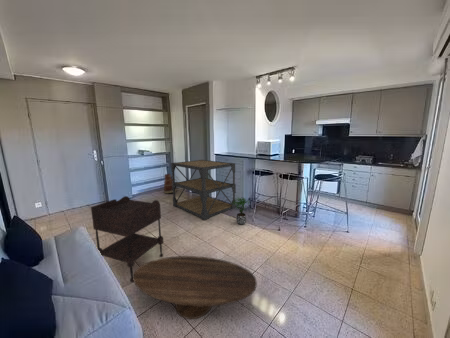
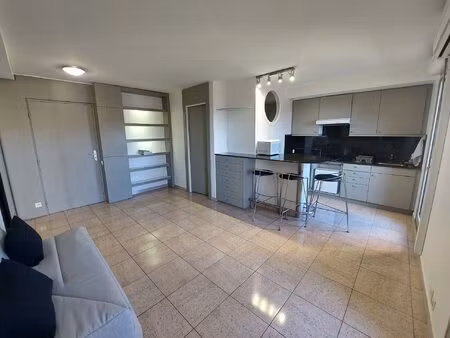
- side table (131, 232)
- coffee table (193, 289)
- basket (172, 182)
- shelving unit (203, 185)
- potted plant (240, 210)
